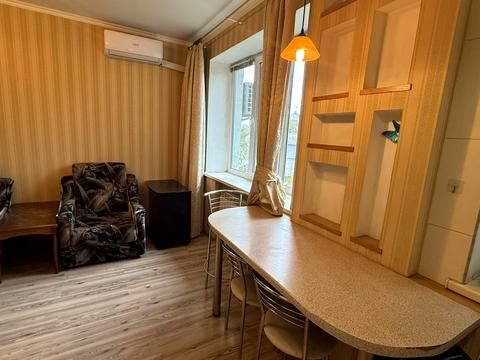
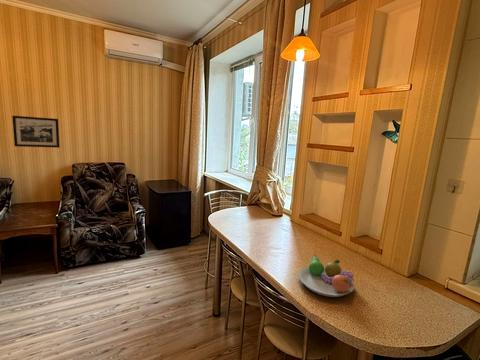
+ fruit bowl (325, 273)
+ picture frame (37, 132)
